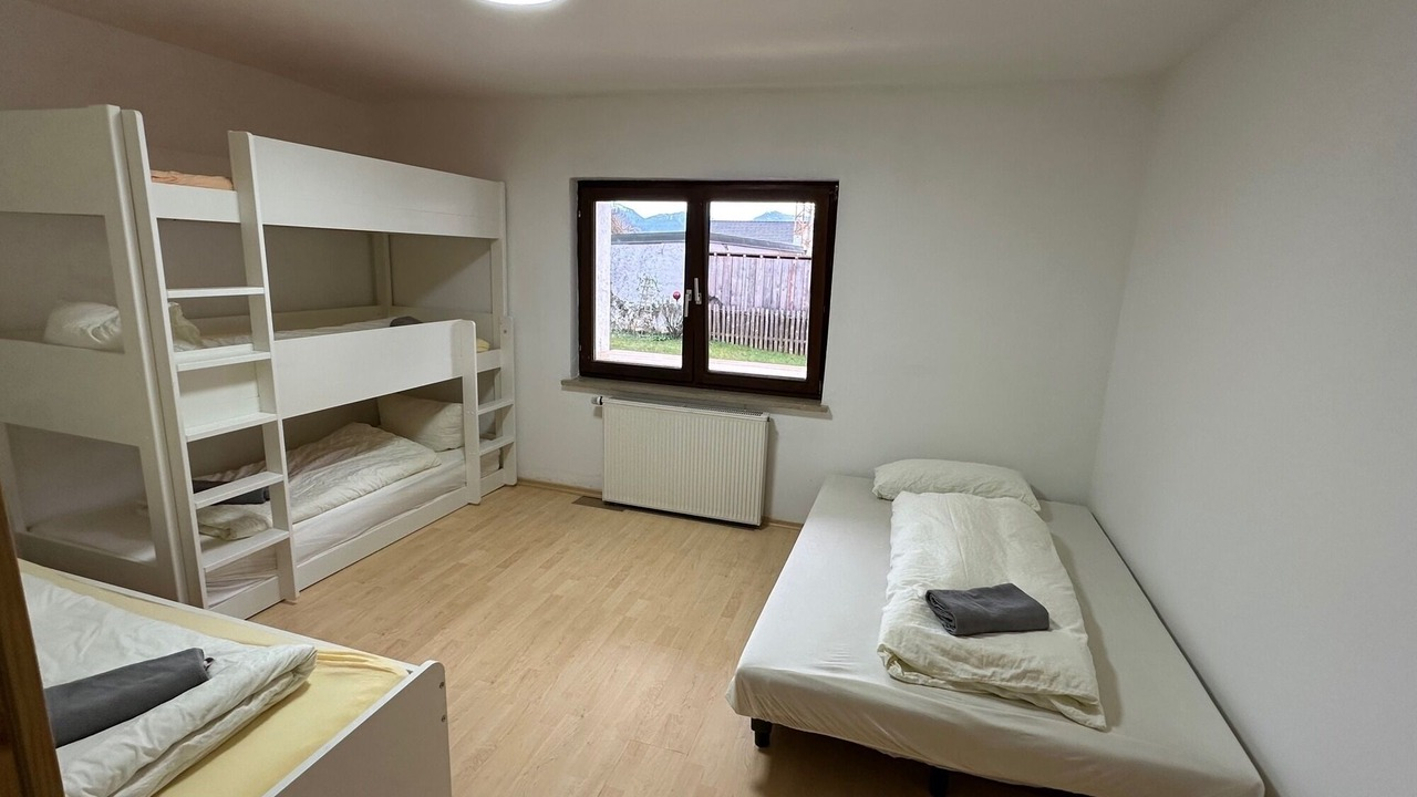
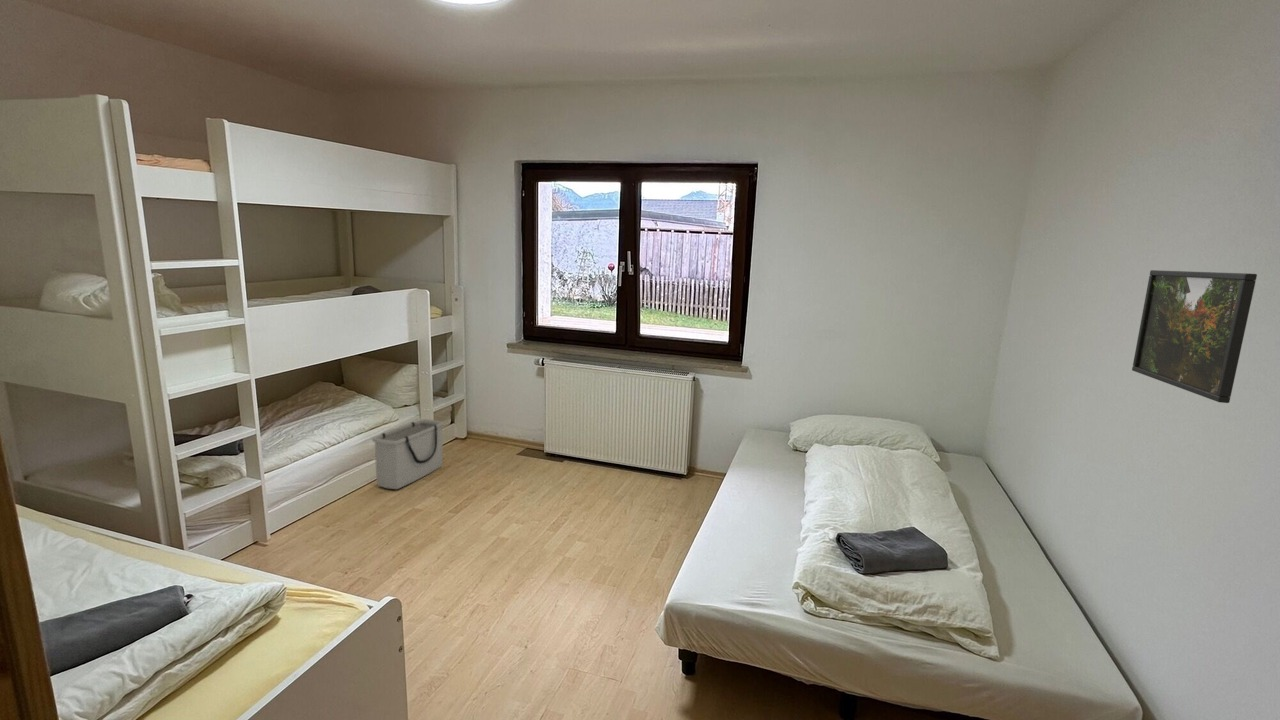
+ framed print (1185, 329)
+ storage bin (410, 452)
